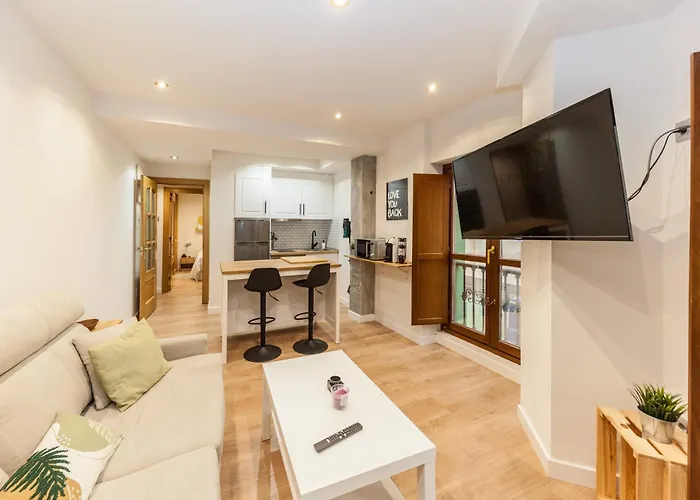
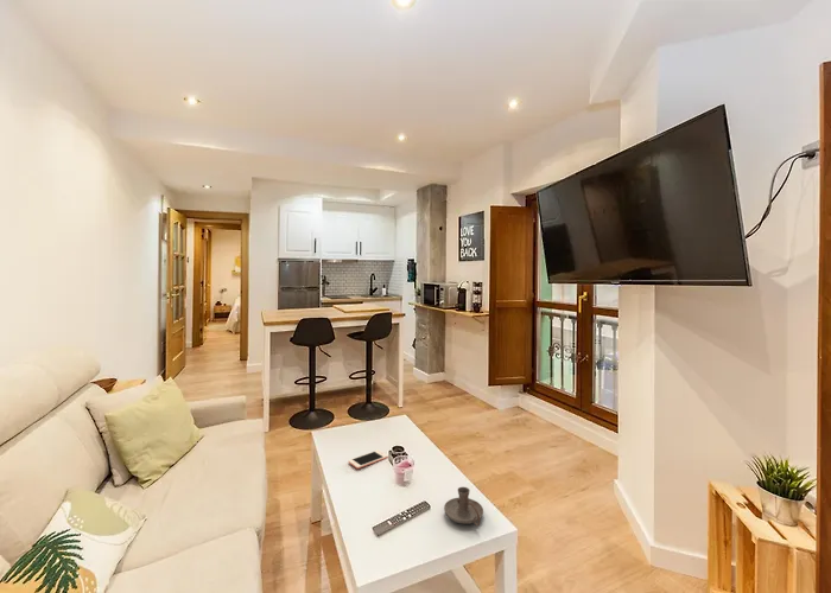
+ cell phone (368, 458)
+ candle holder (465, 505)
